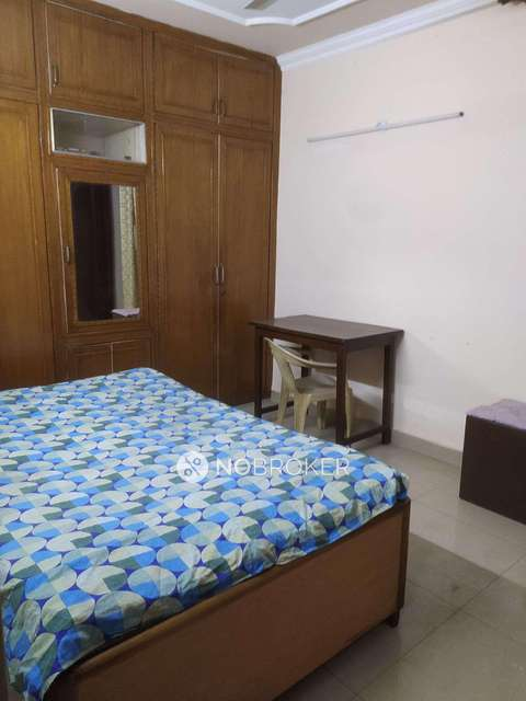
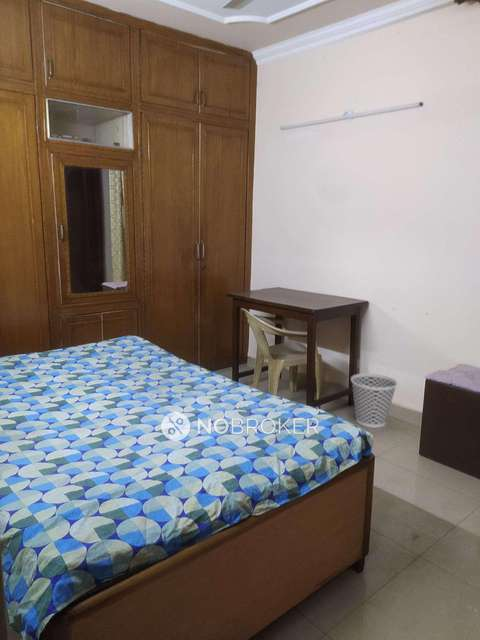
+ wastebasket (372, 401)
